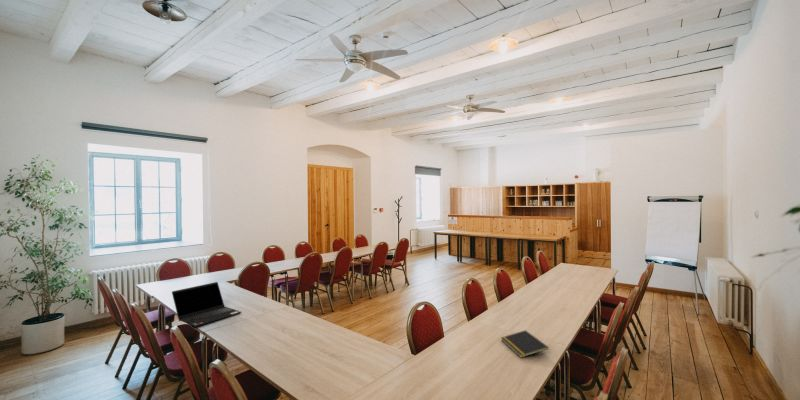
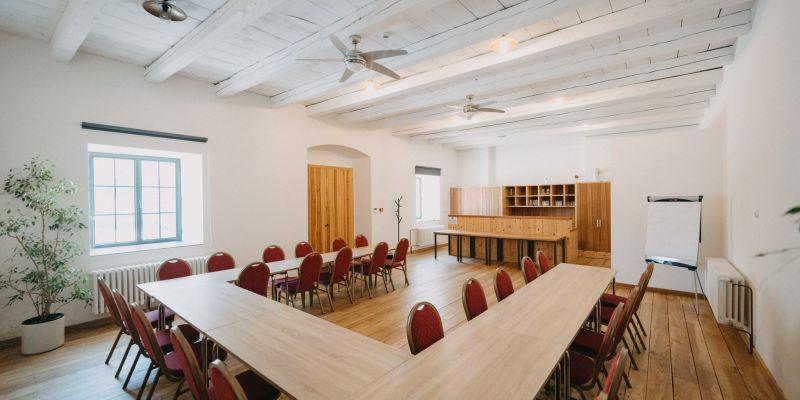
- laptop computer (207, 302)
- notepad (523, 343)
